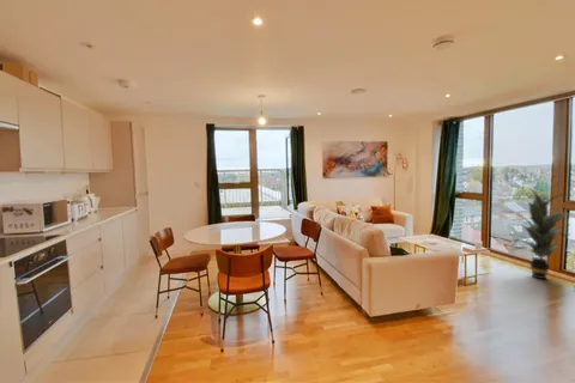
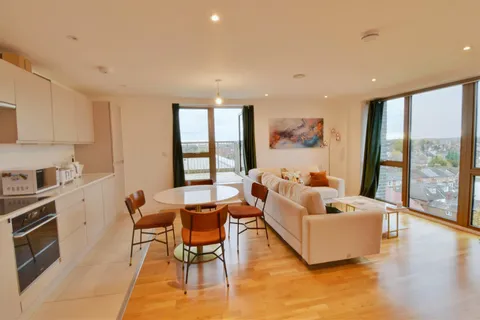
- indoor plant (538, 232)
